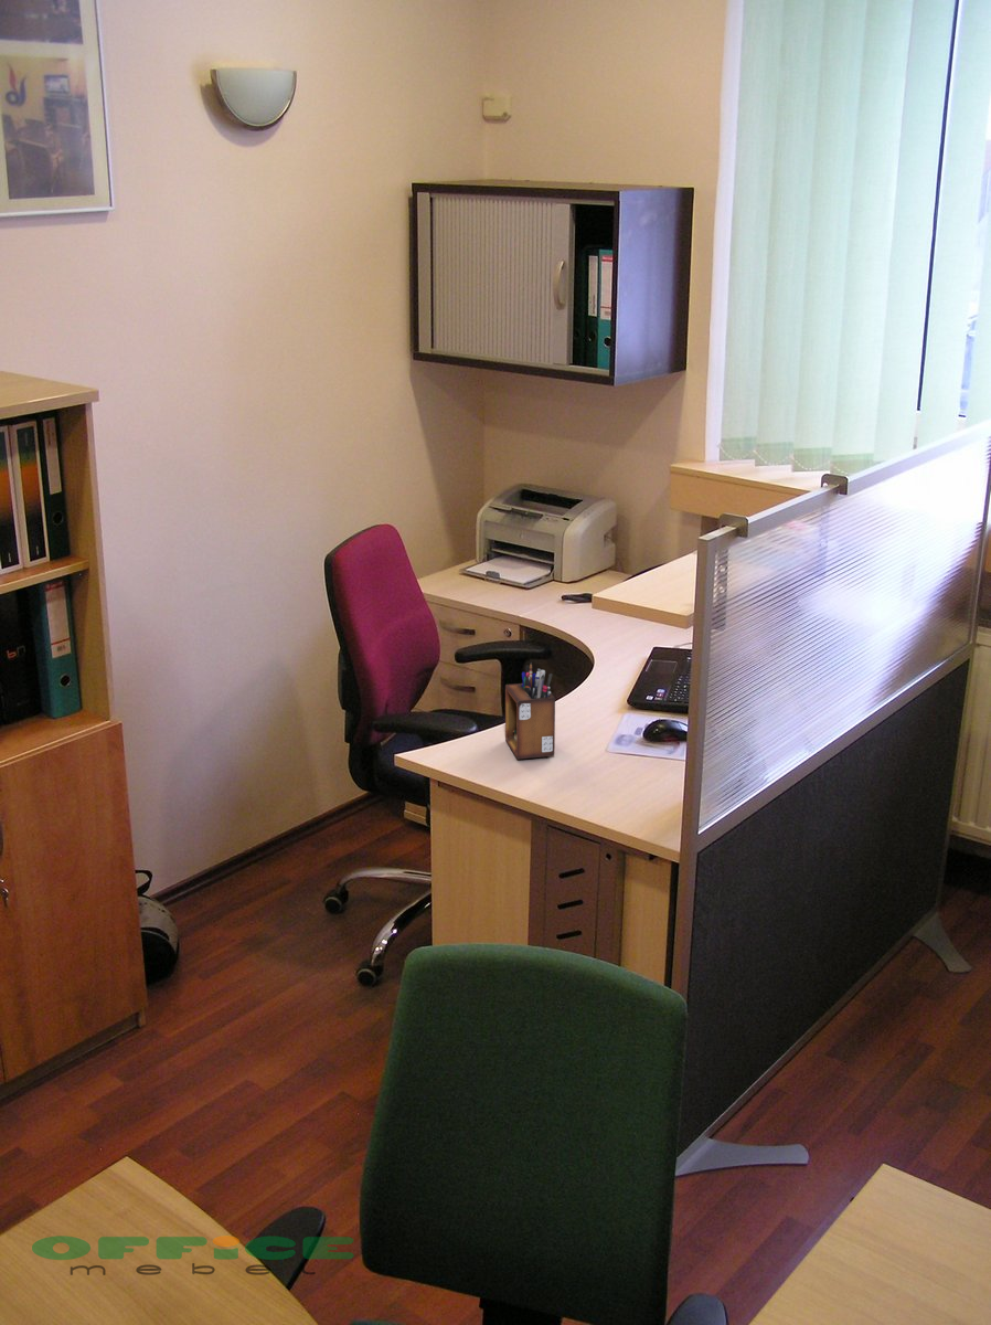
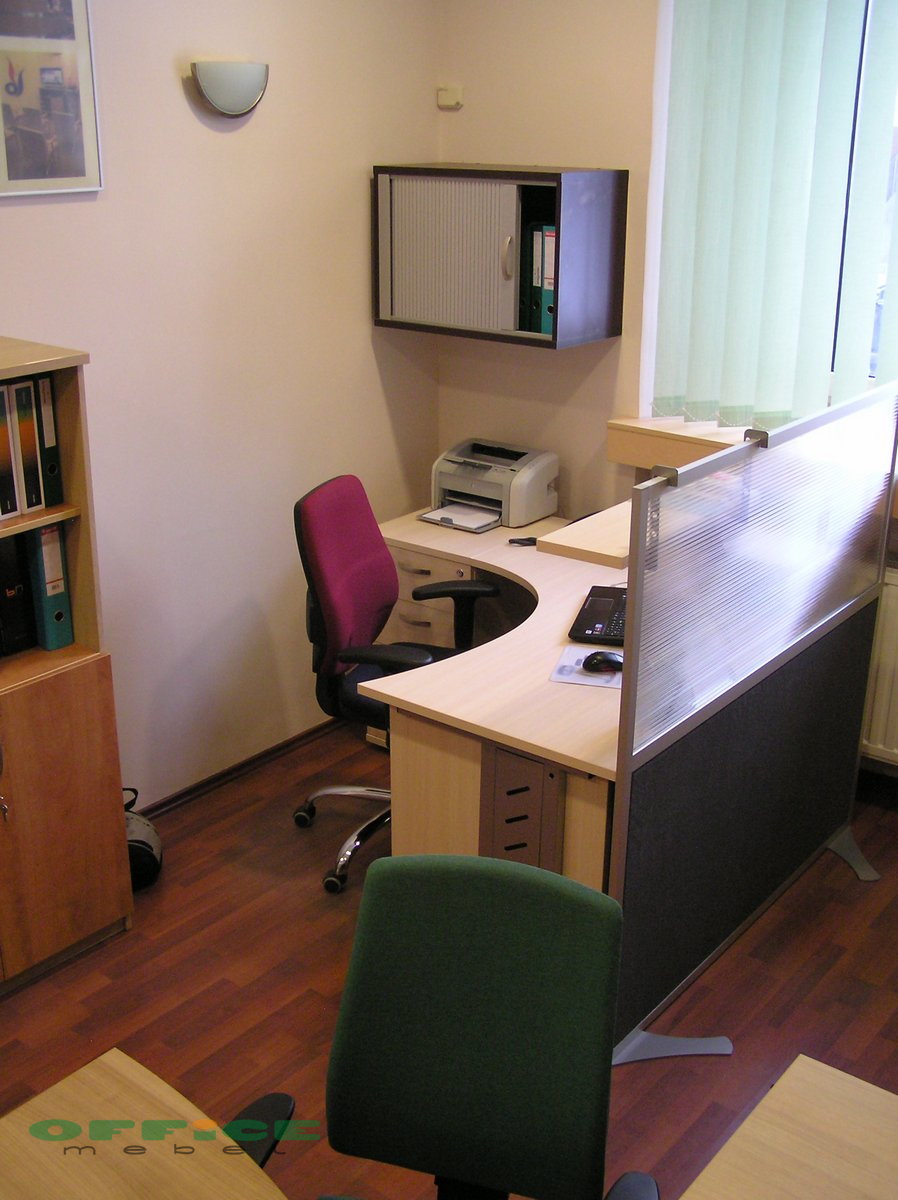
- desk organizer (530, 709)
